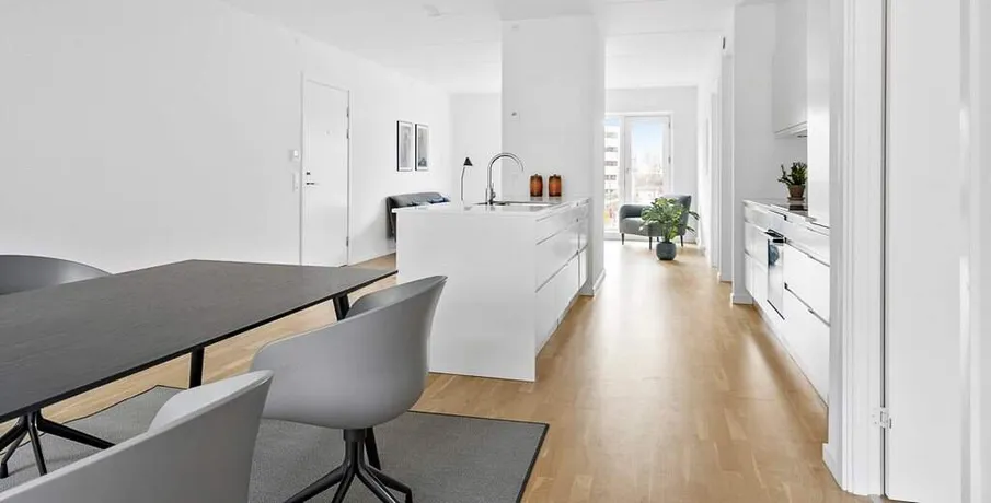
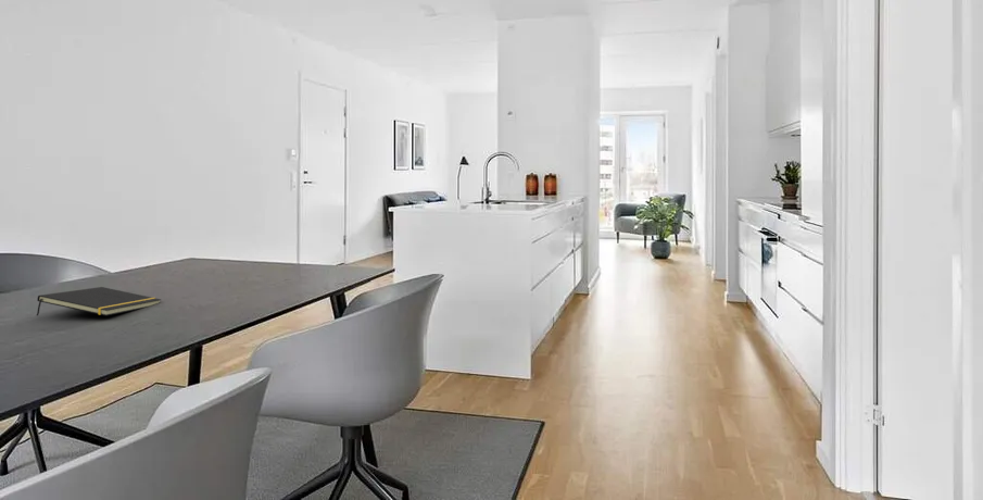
+ notepad (103, 300)
